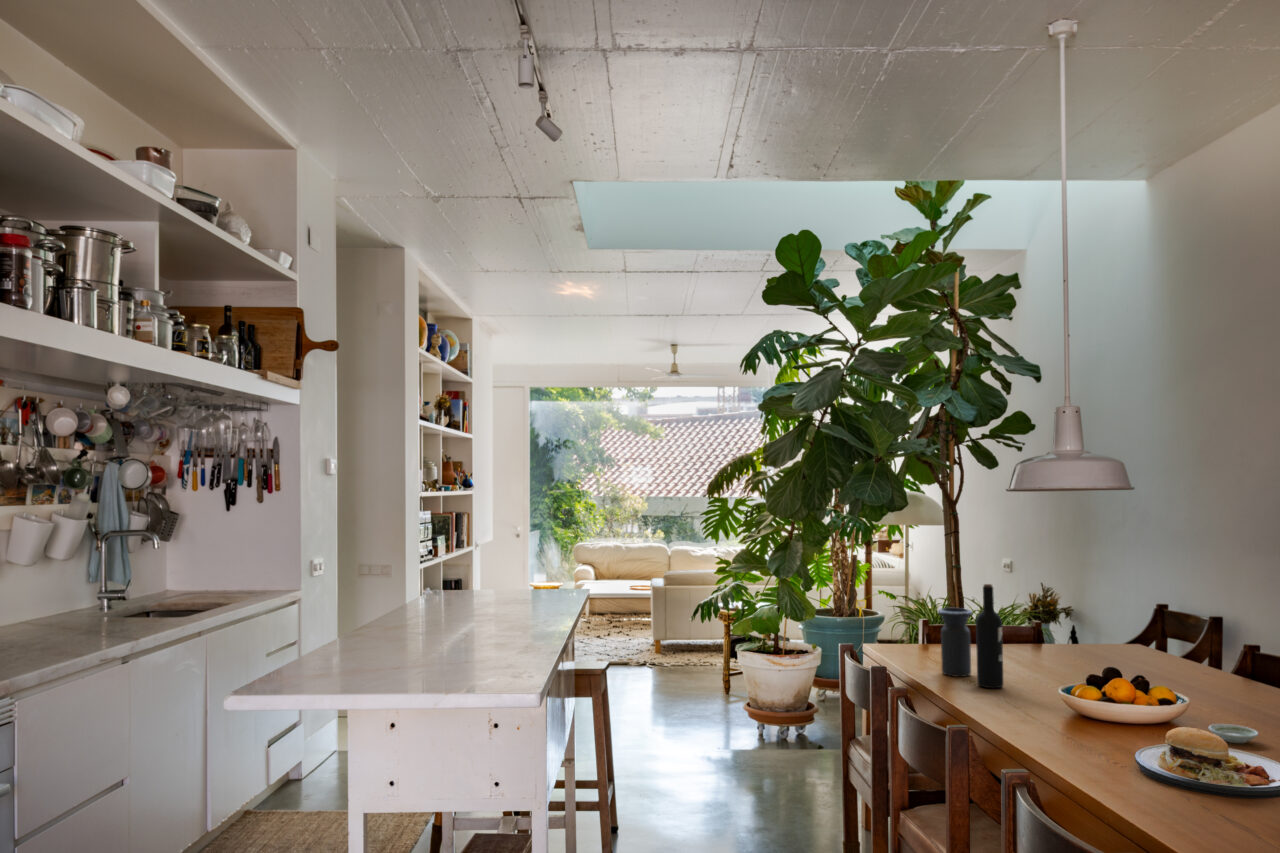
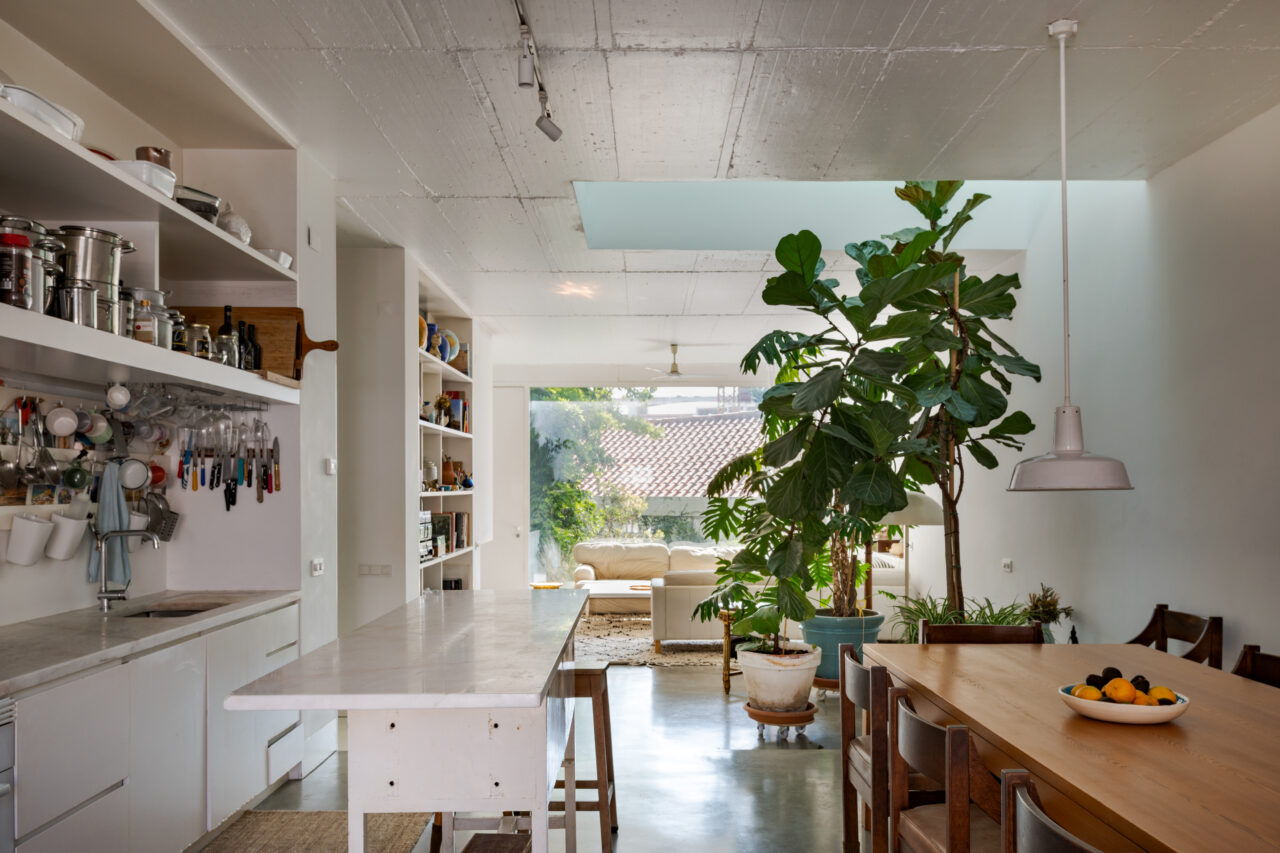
- saucer (1233, 734)
- wine bottle (989, 635)
- plate (1213, 739)
- vase (955, 641)
